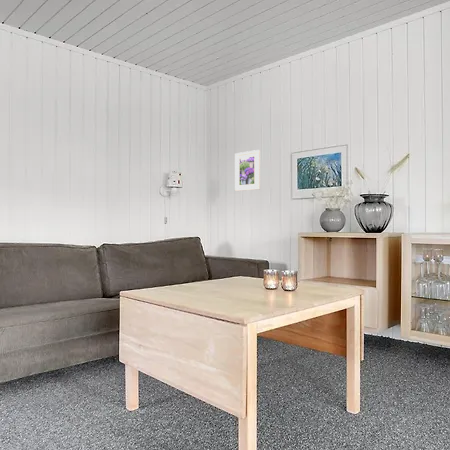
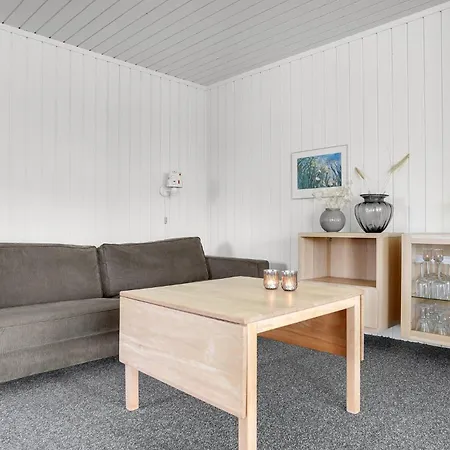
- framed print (247, 171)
